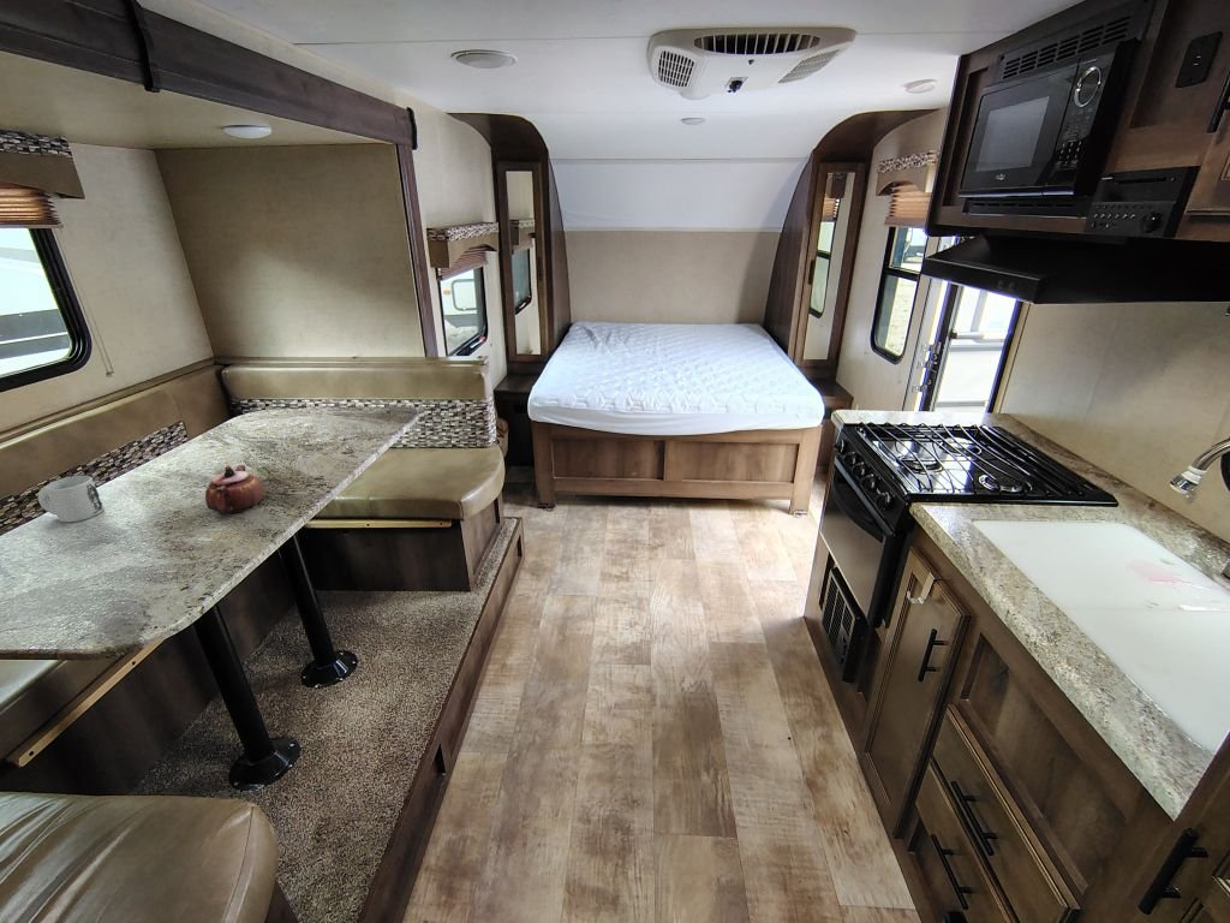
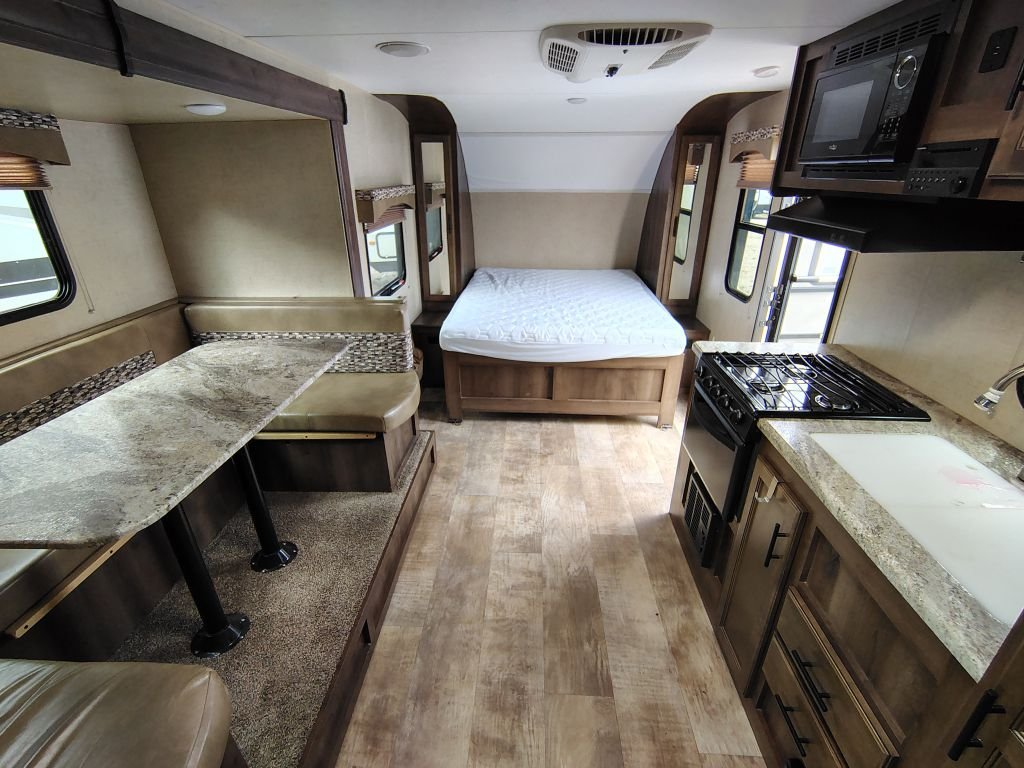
- teapot (231, 486)
- mug (67, 499)
